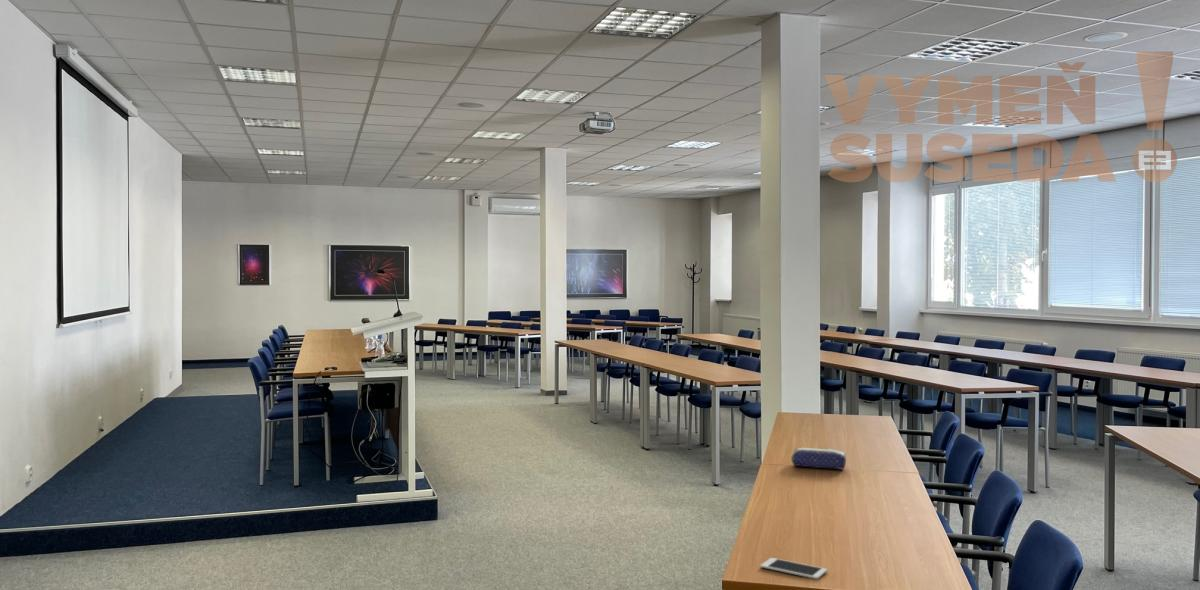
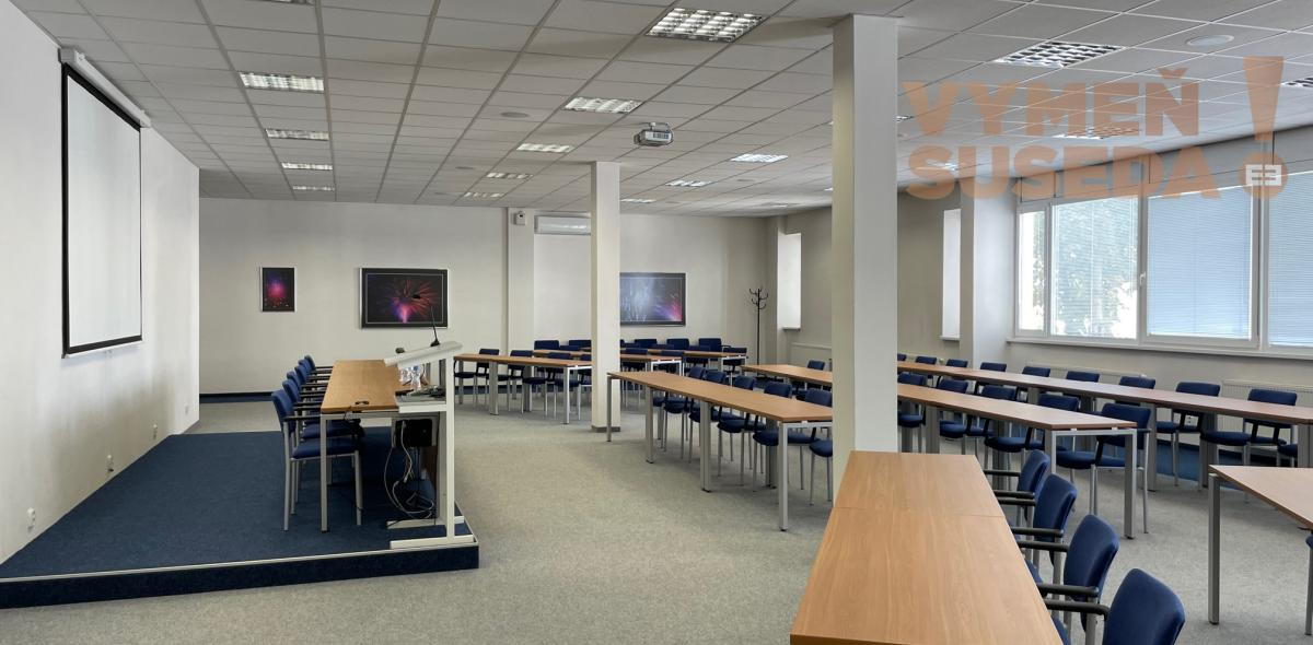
- pencil case (818, 458)
- cell phone (793, 568)
